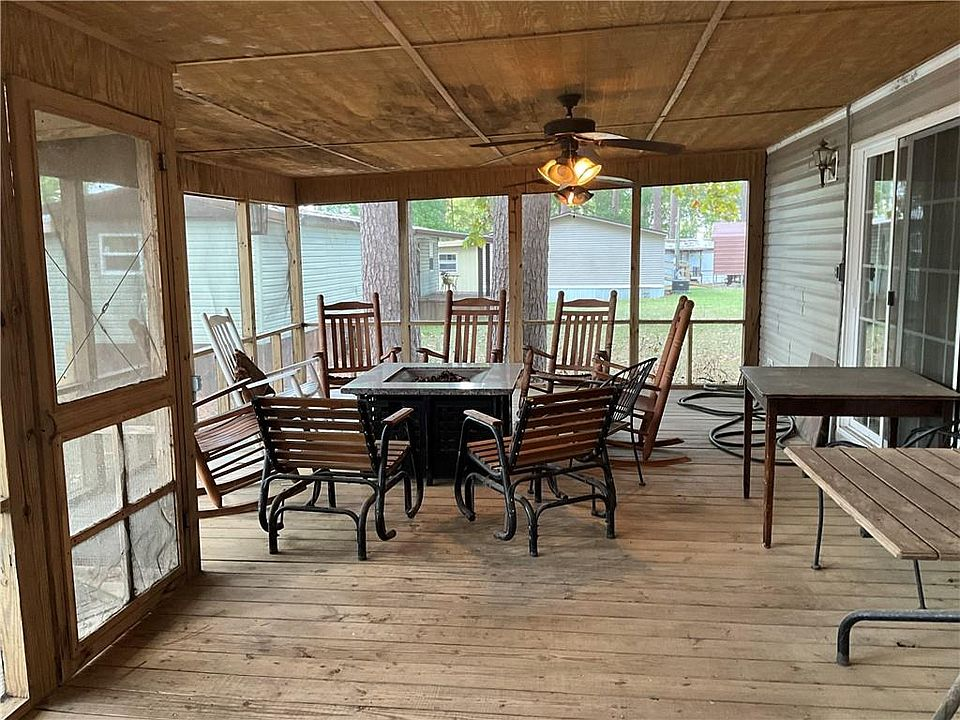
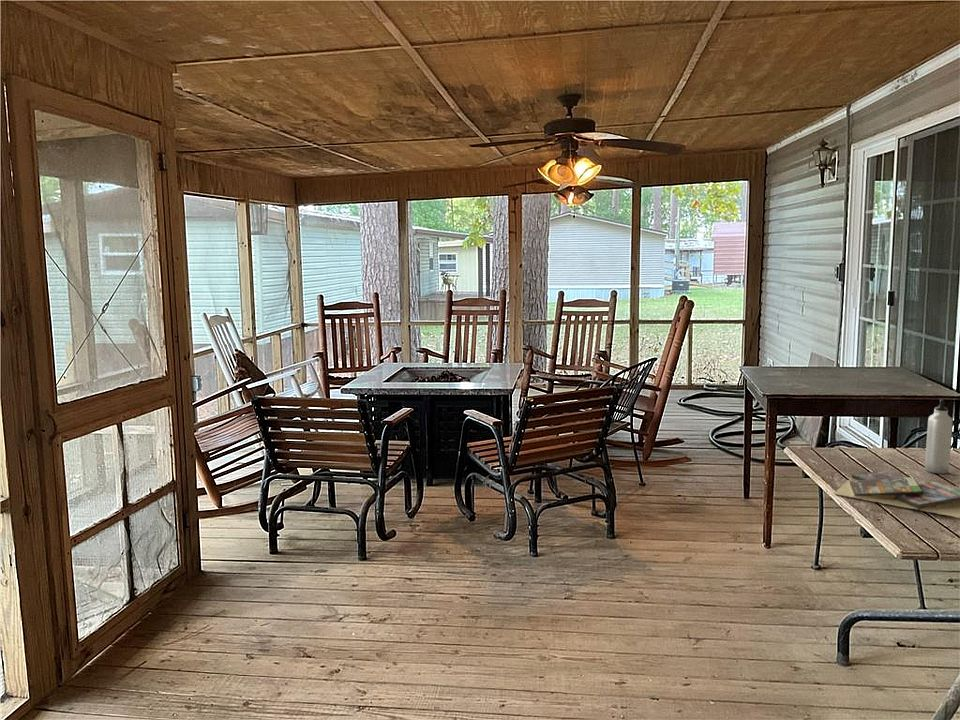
+ video game cases (907, 485)
+ water bottle (939, 435)
